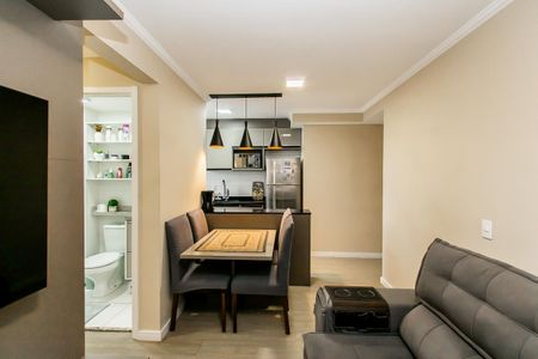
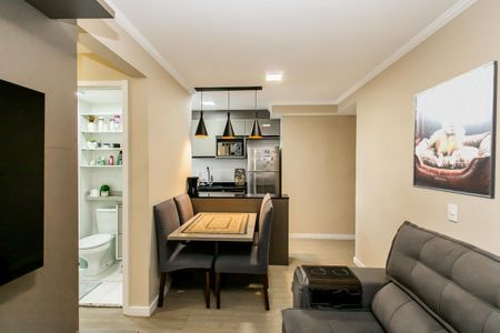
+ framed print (446, 137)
